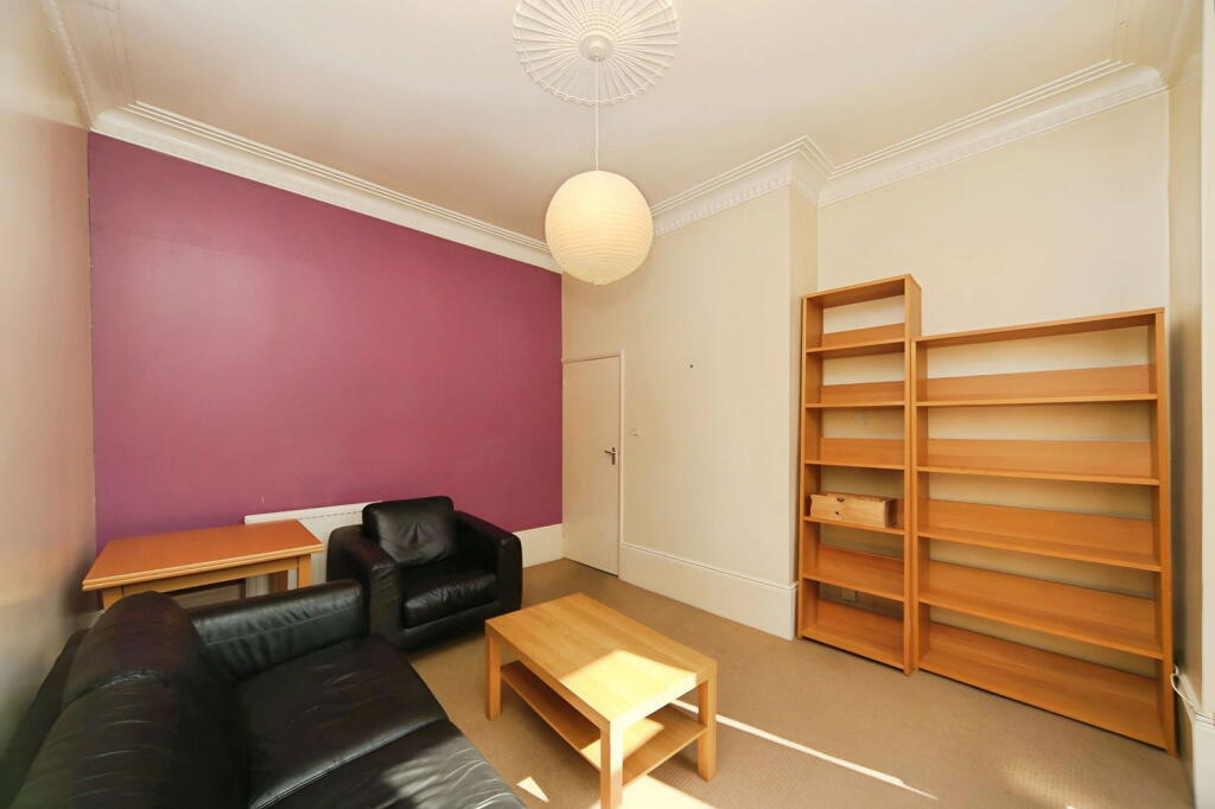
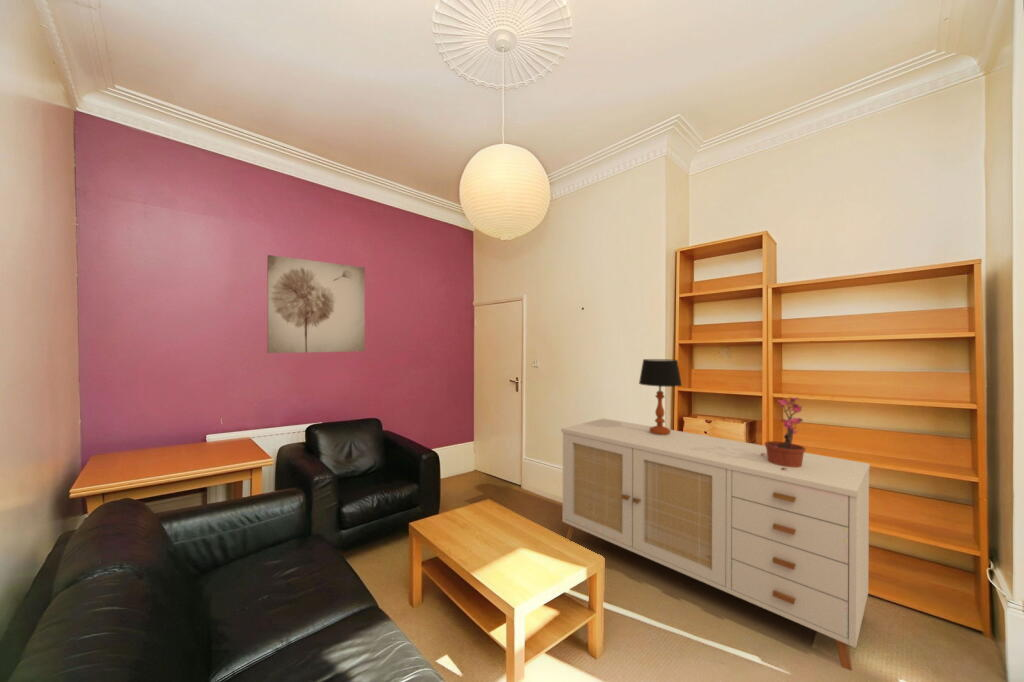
+ sideboard (689, 508)
+ potted plant (784, 425)
+ wall art (319, 307)
+ table lamp (659, 396)
